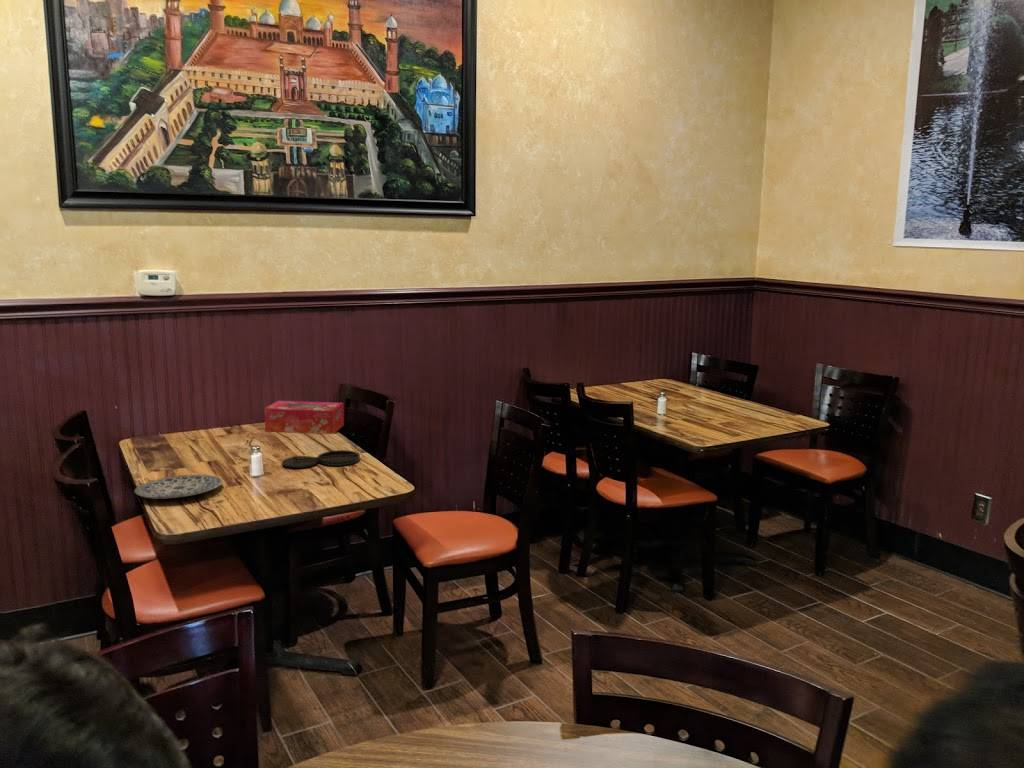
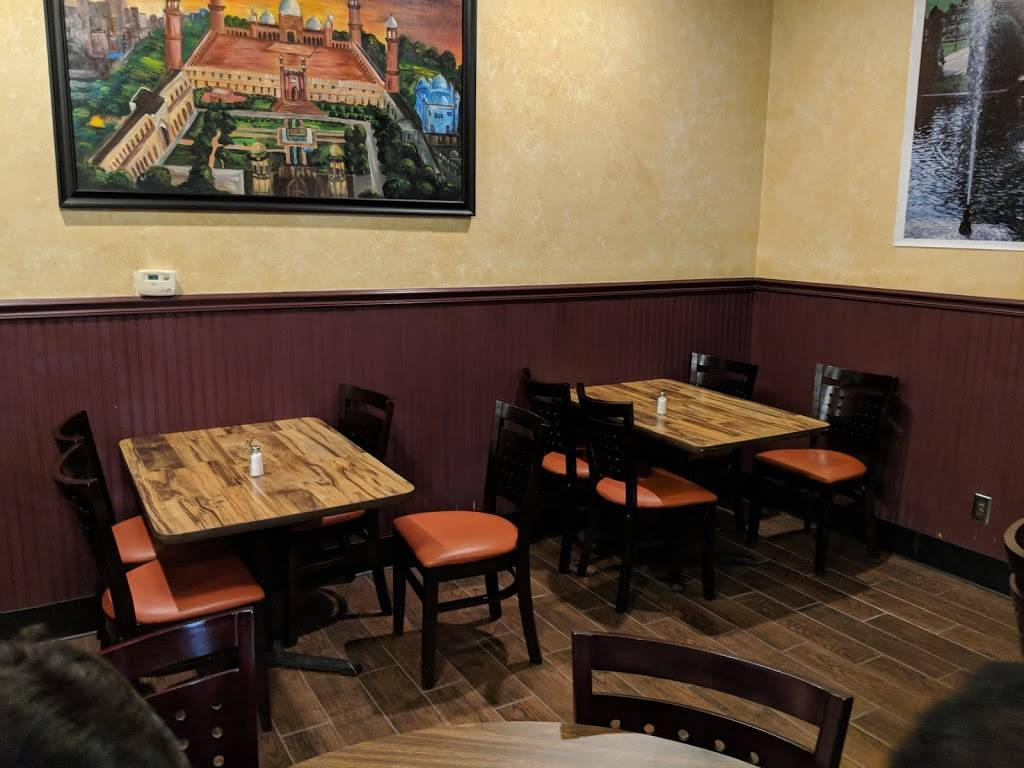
- plate (321, 458)
- tissue box (305, 416)
- plate (179, 486)
